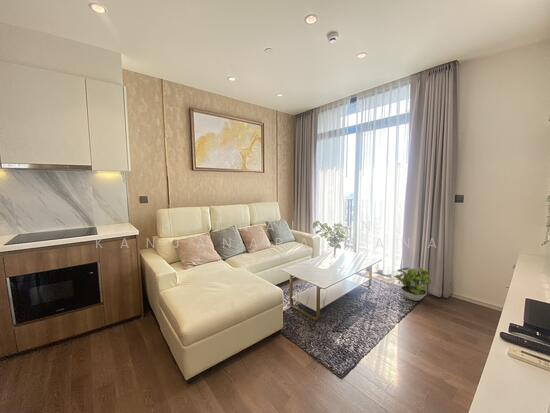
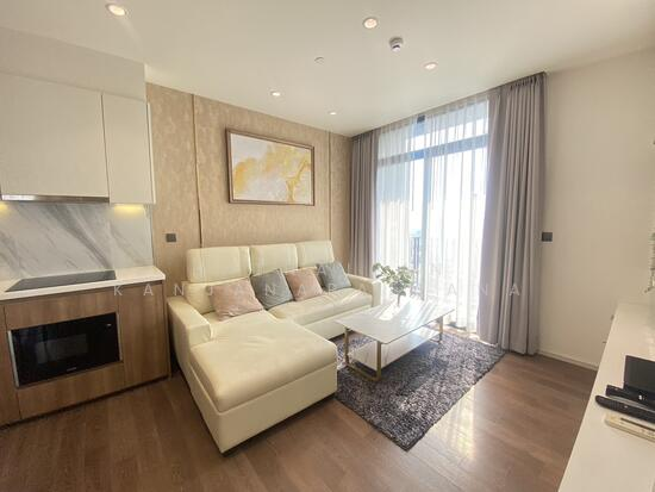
- potted plant (411, 282)
